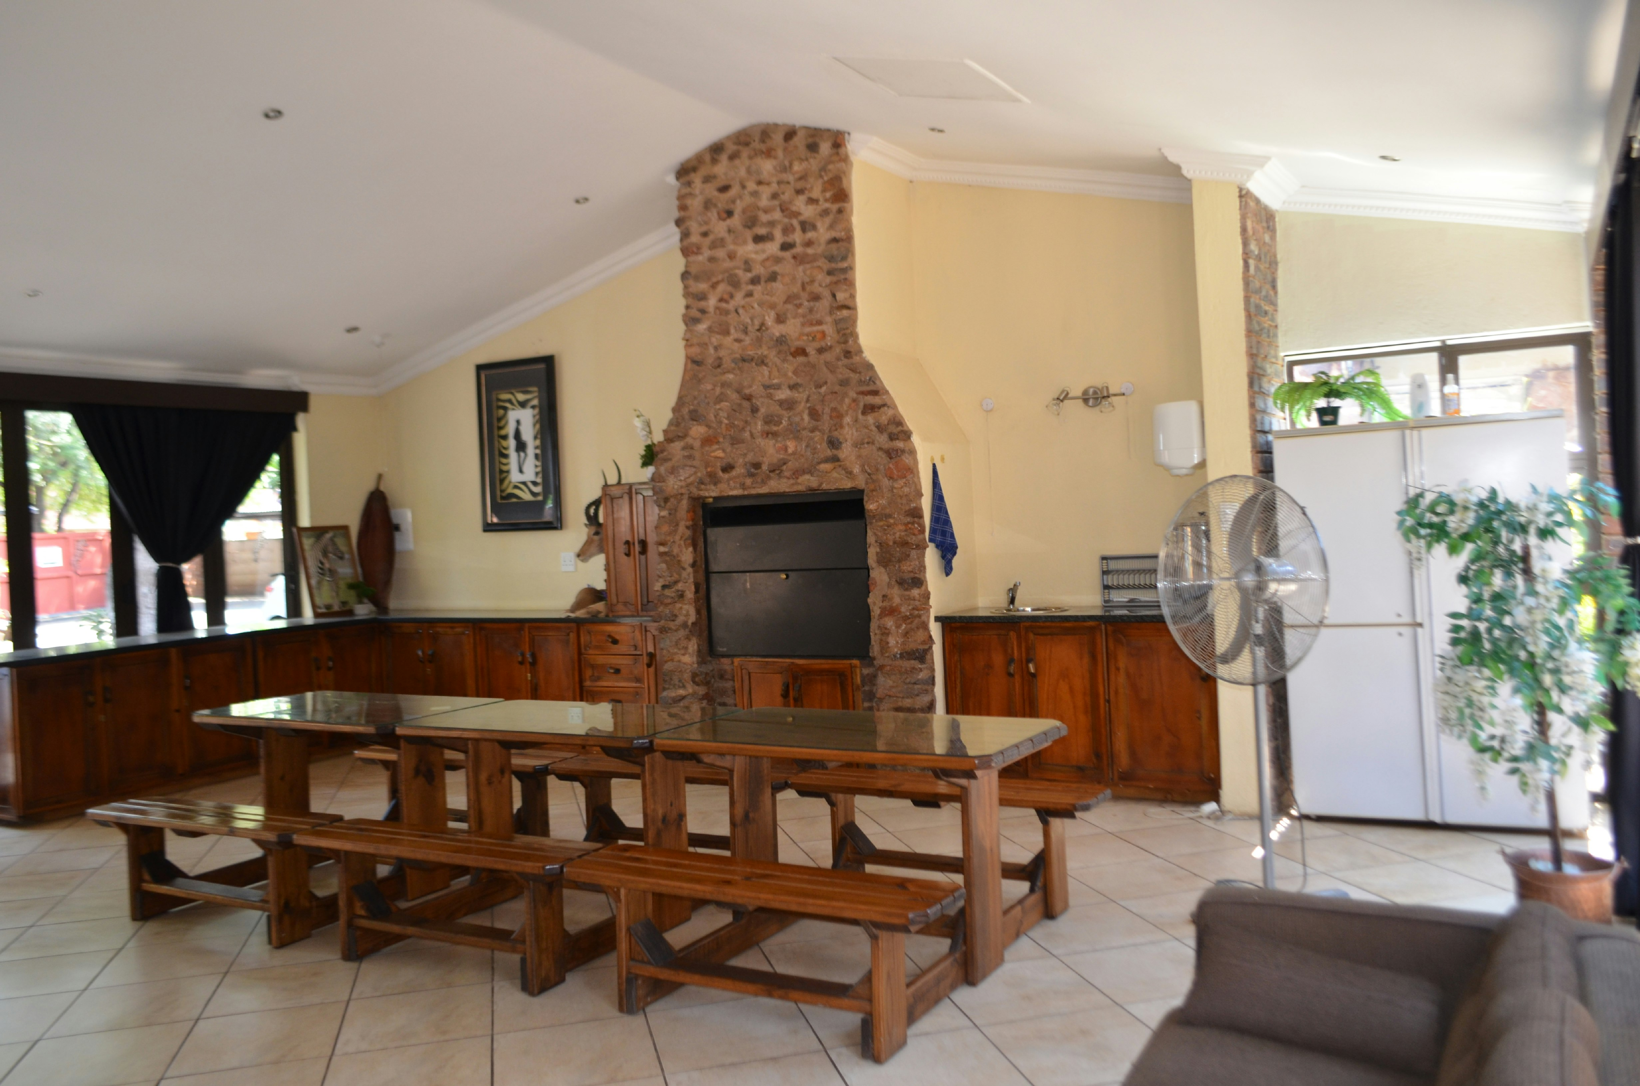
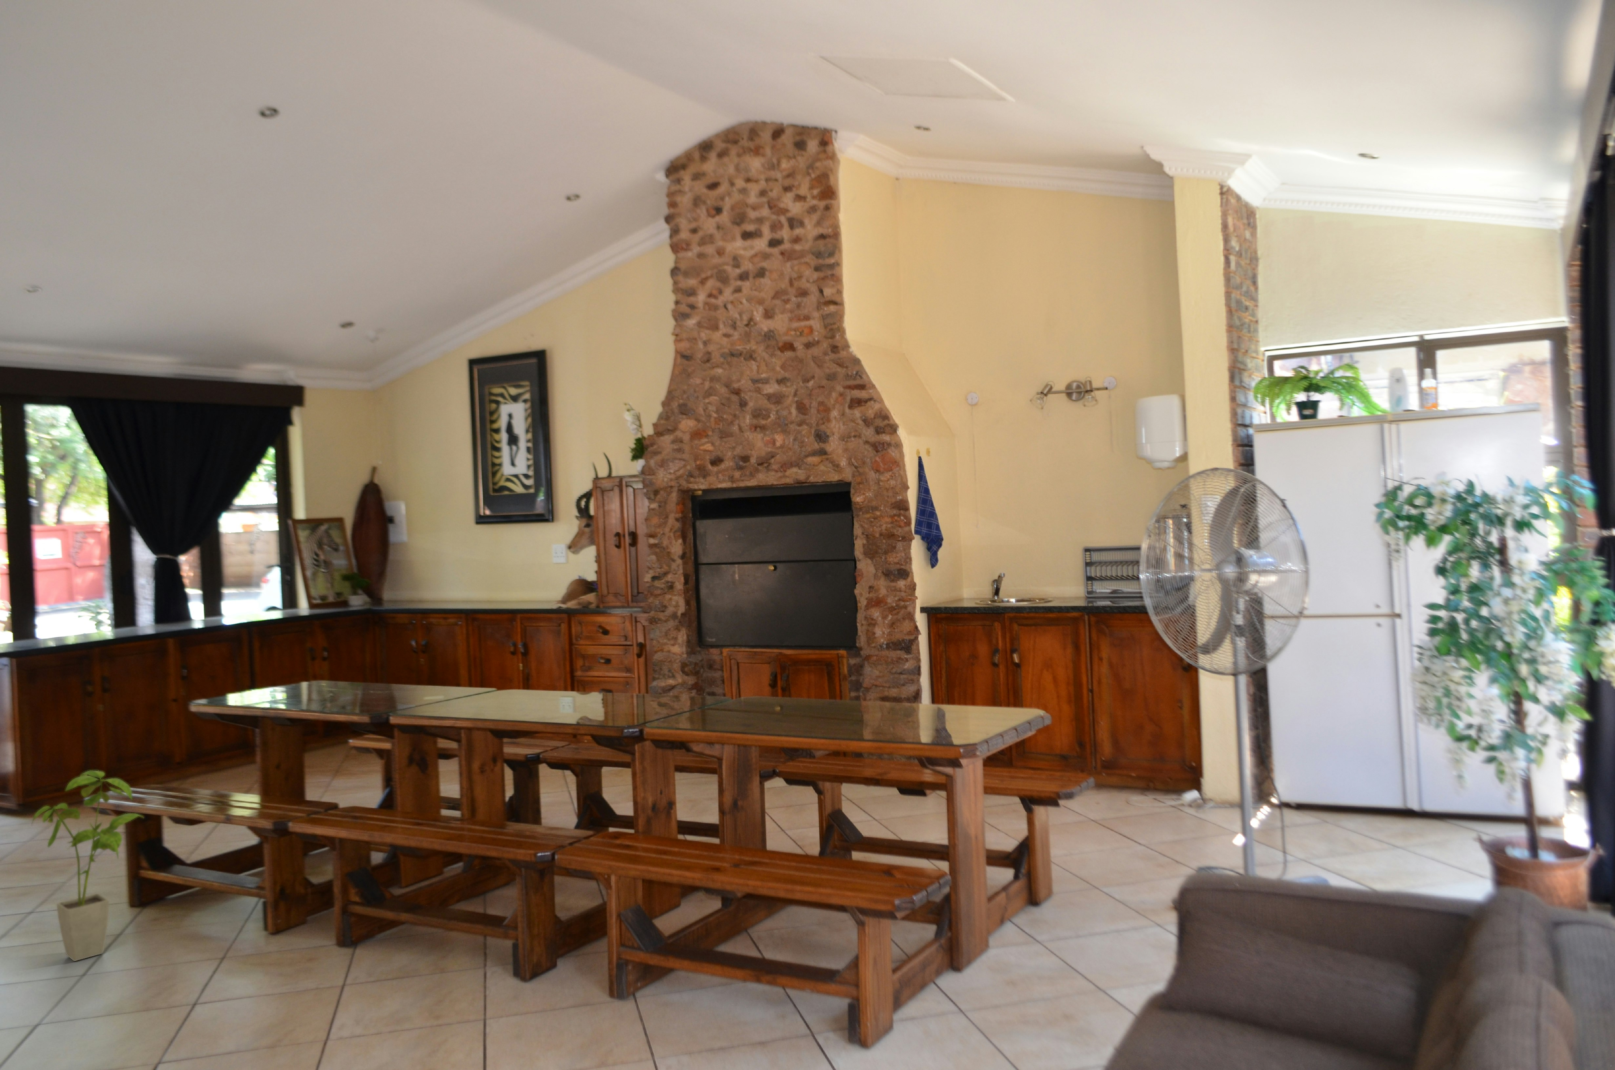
+ house plant (95, 861)
